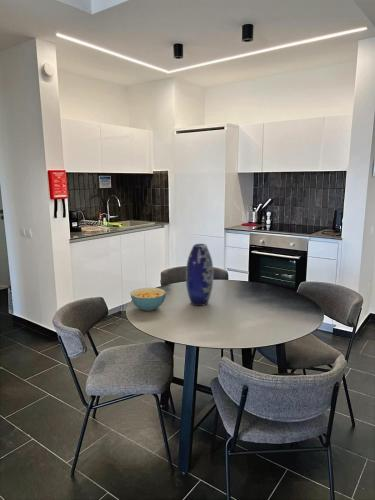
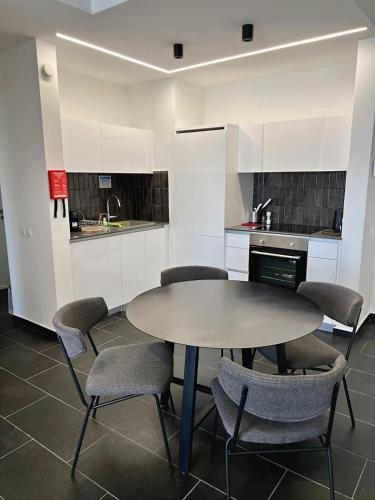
- cereal bowl (148, 301)
- vase (199, 274)
